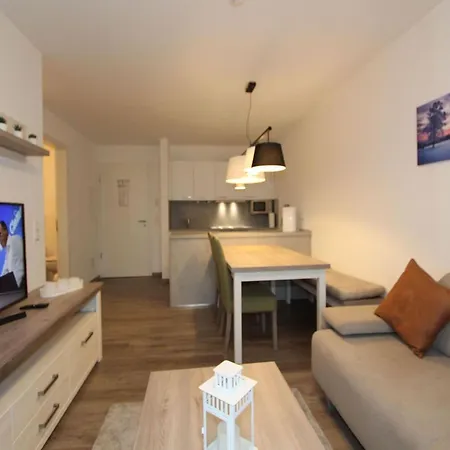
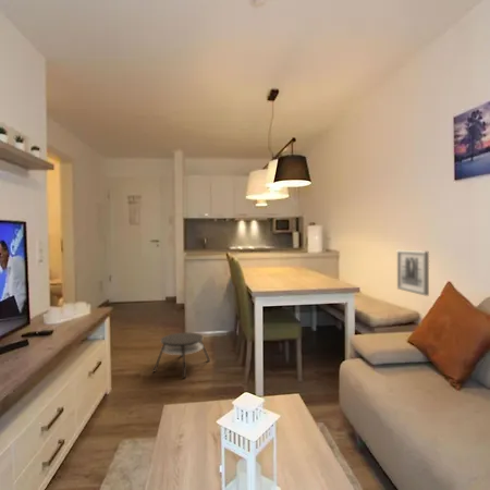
+ wall art (412, 271)
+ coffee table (182, 352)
